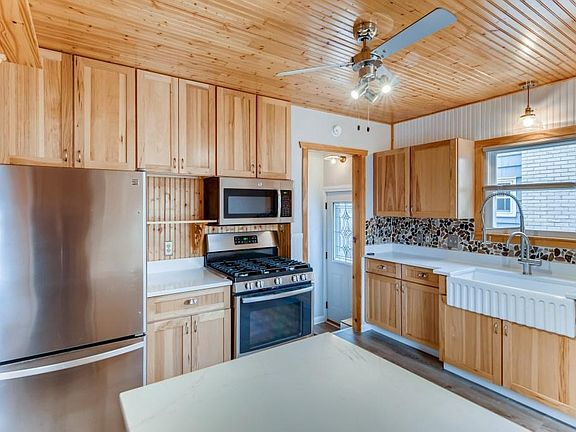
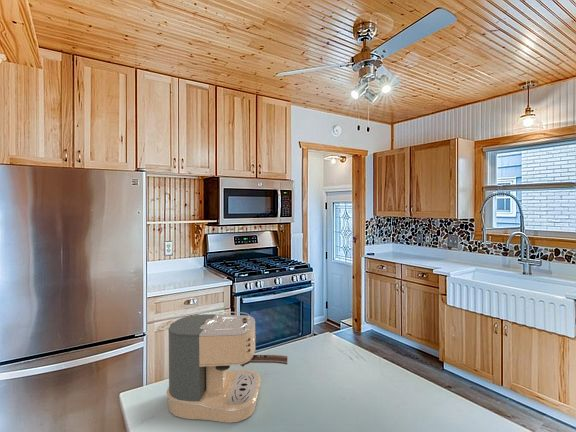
+ coffee maker (228, 358)
